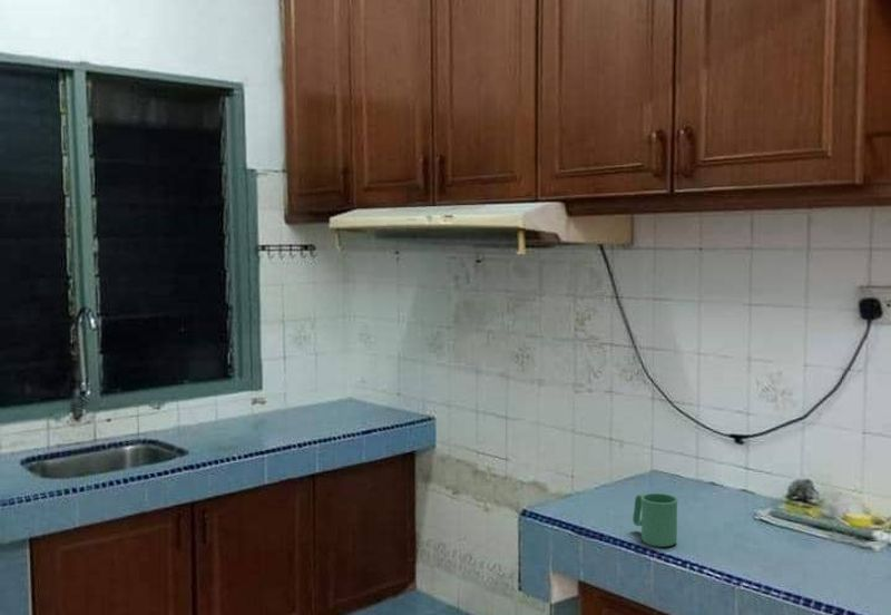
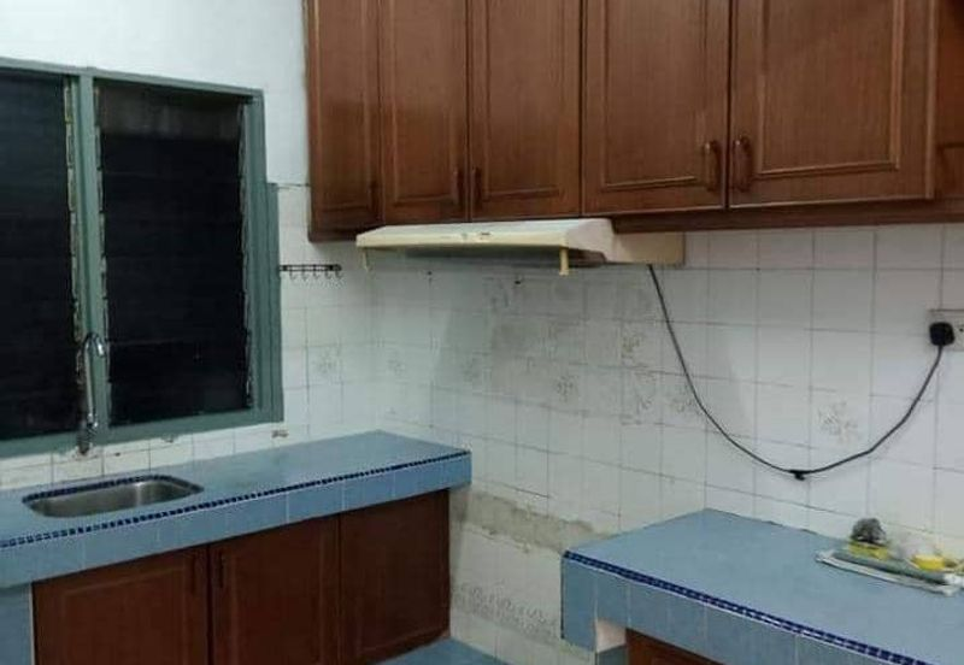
- mug (653, 517)
